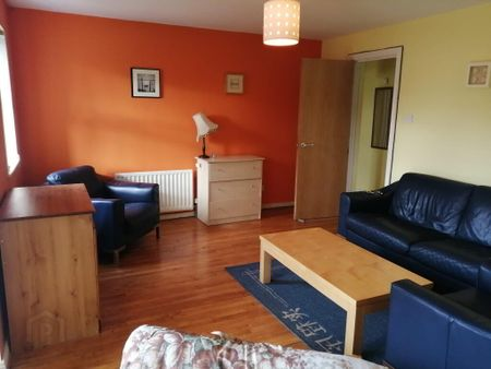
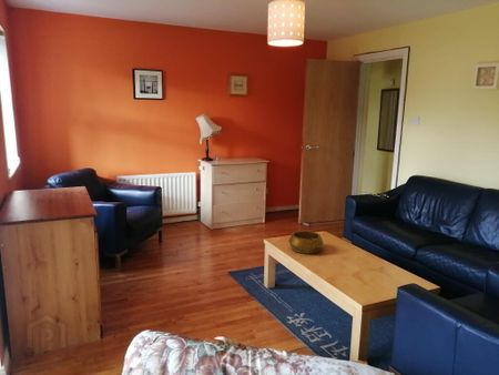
+ decorative bowl (305, 242)
